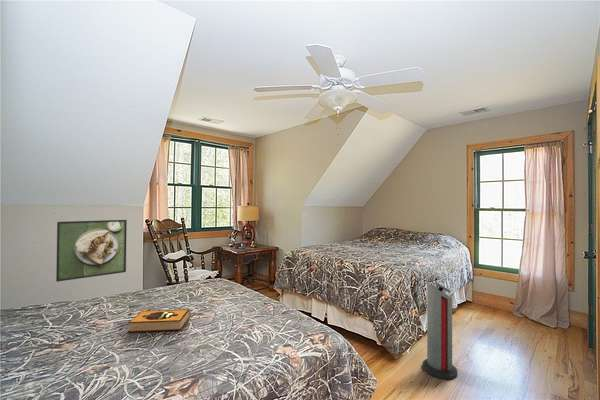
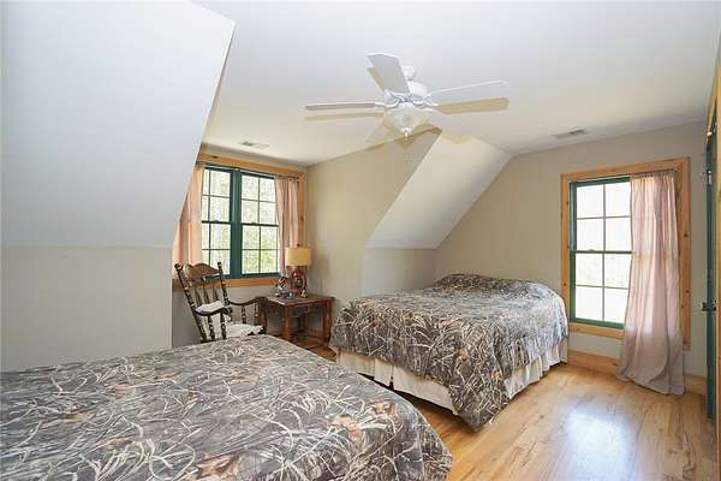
- air purifier (439, 325)
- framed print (93, 248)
- hardback book (161, 319)
